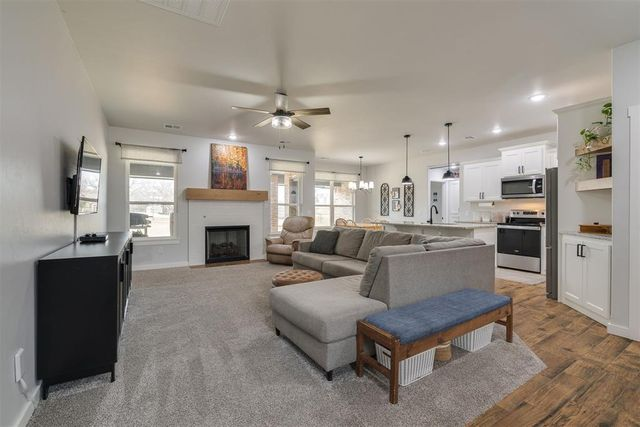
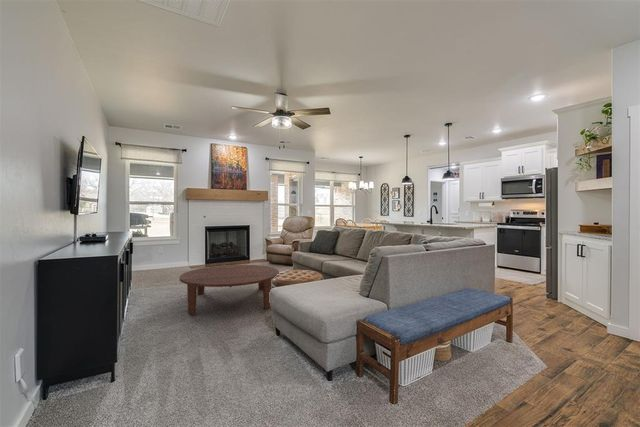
+ coffee table (231, 286)
